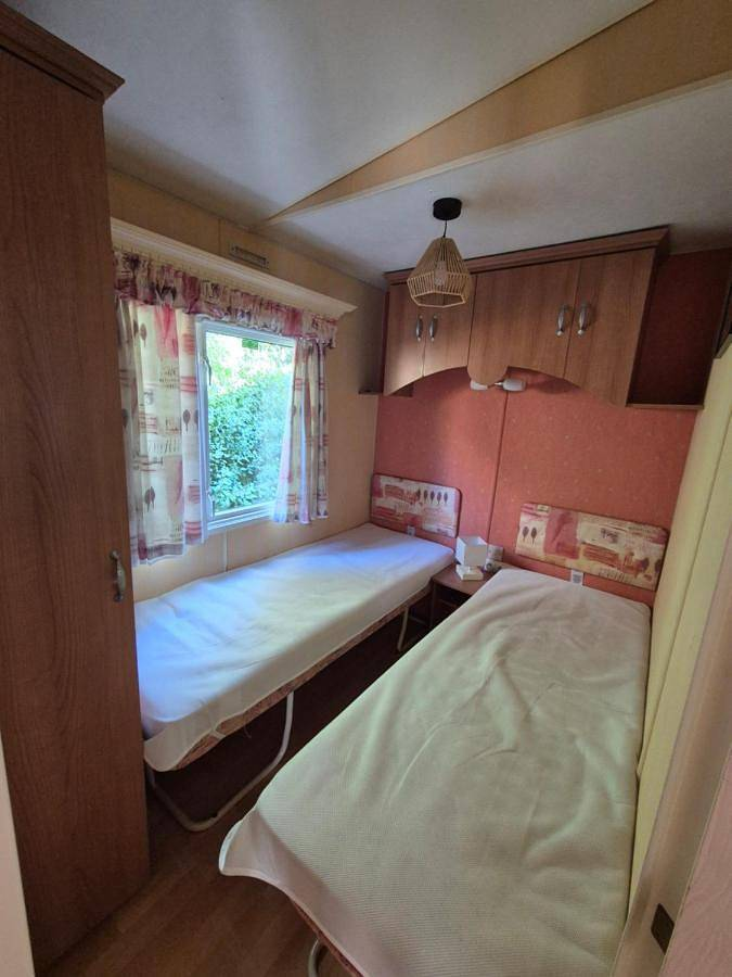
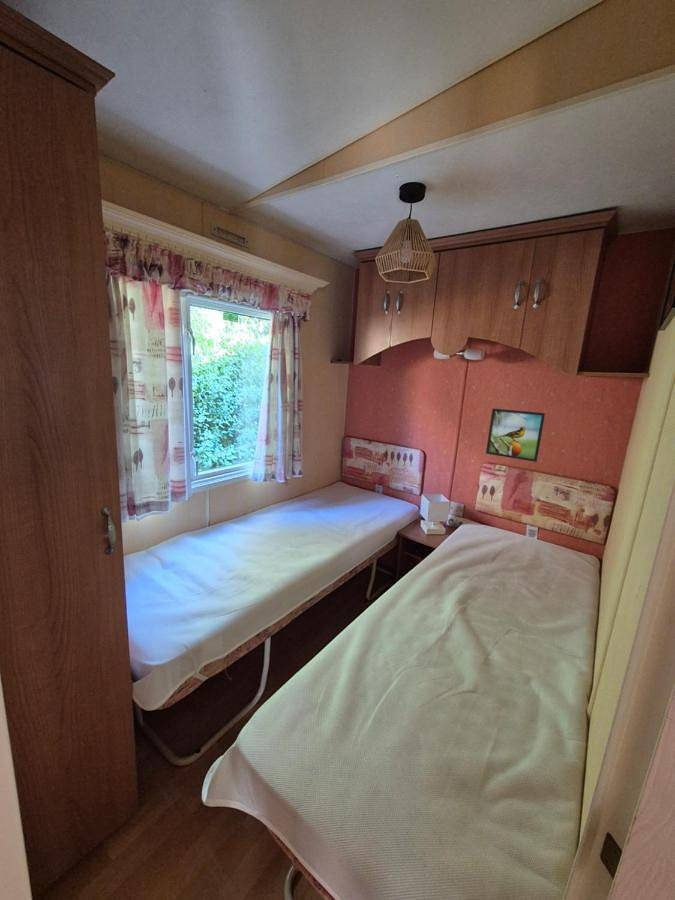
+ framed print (514, 434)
